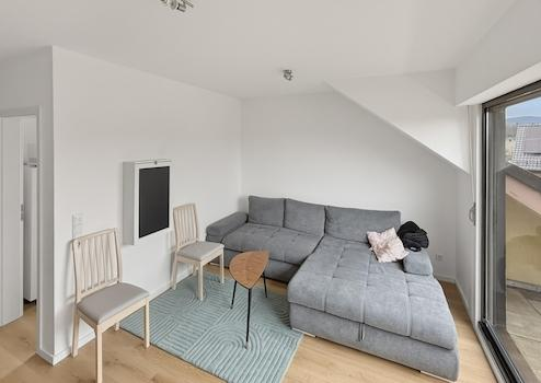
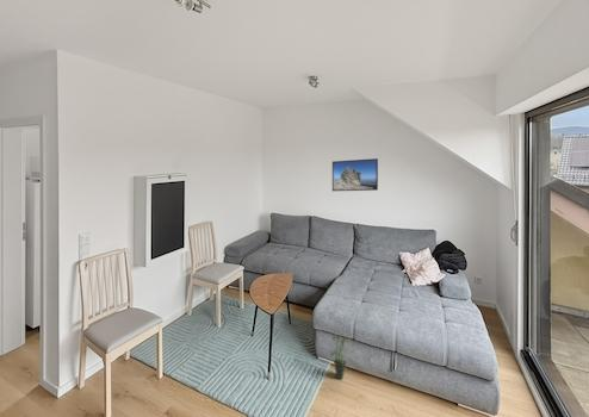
+ potted plant (341, 355)
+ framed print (354, 175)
